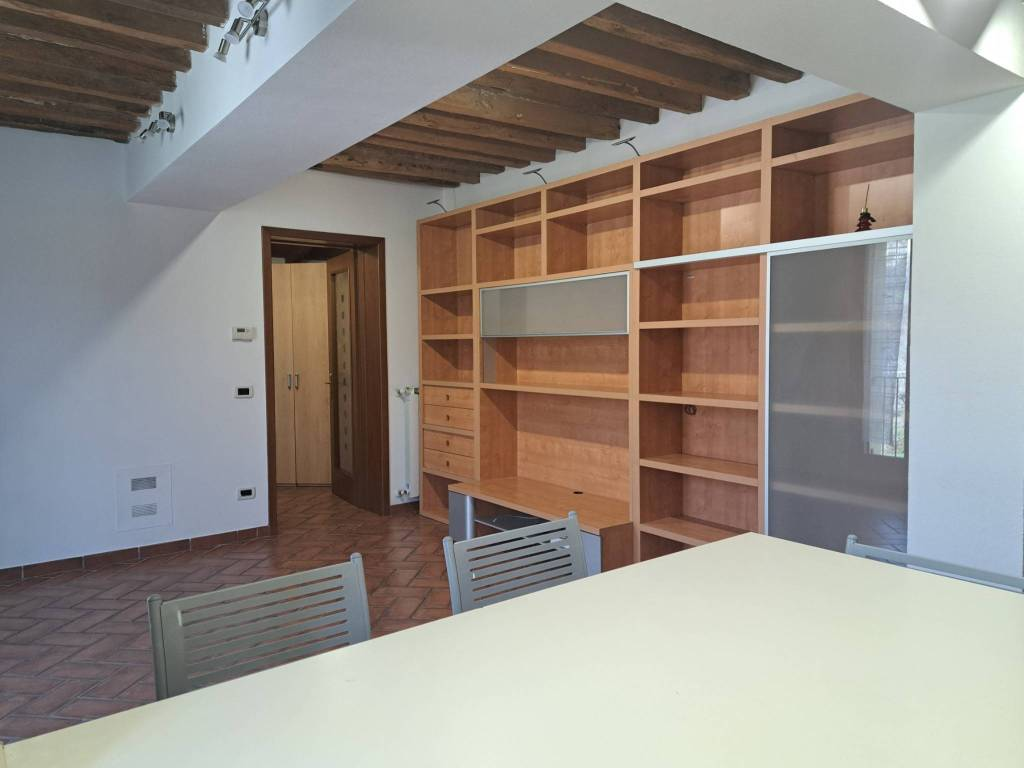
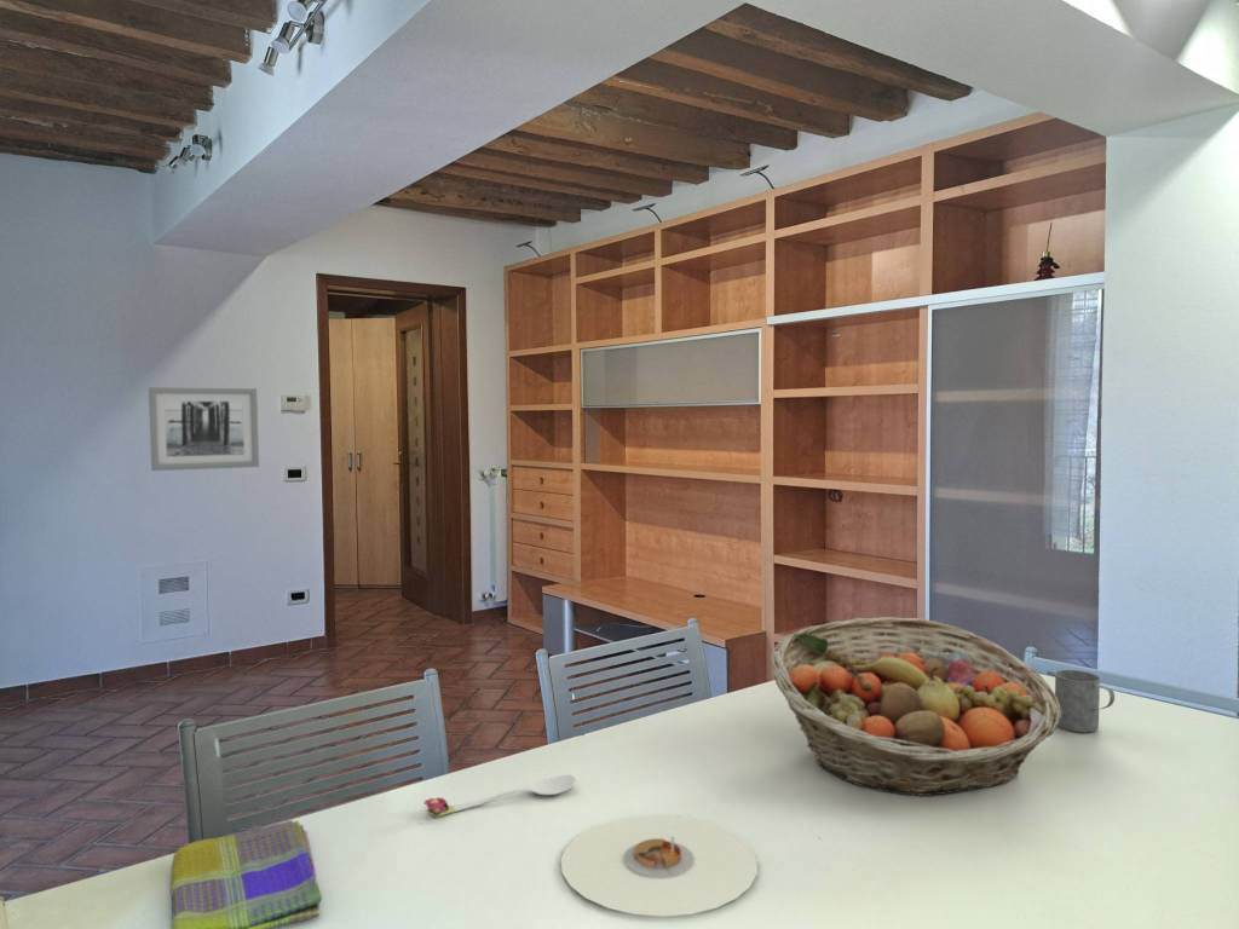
+ spoon (502, 792)
+ wall art (204, 428)
+ fruit basket (910, 699)
+ dish towel (244, 876)
+ mug (1085, 703)
+ plate (658, 850)
